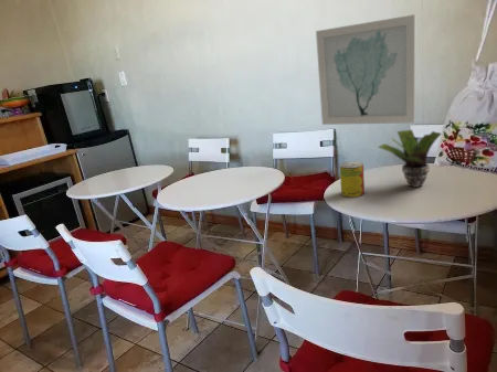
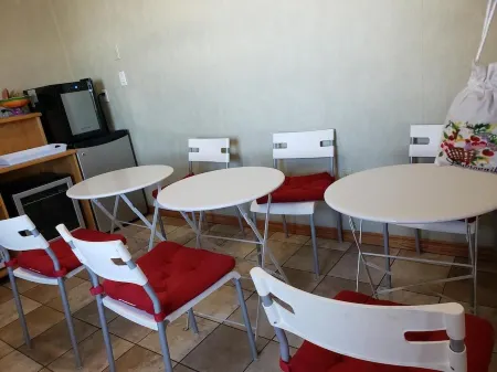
- beverage can (351, 179)
- wall art (363, 75)
- potted plant (416, 157)
